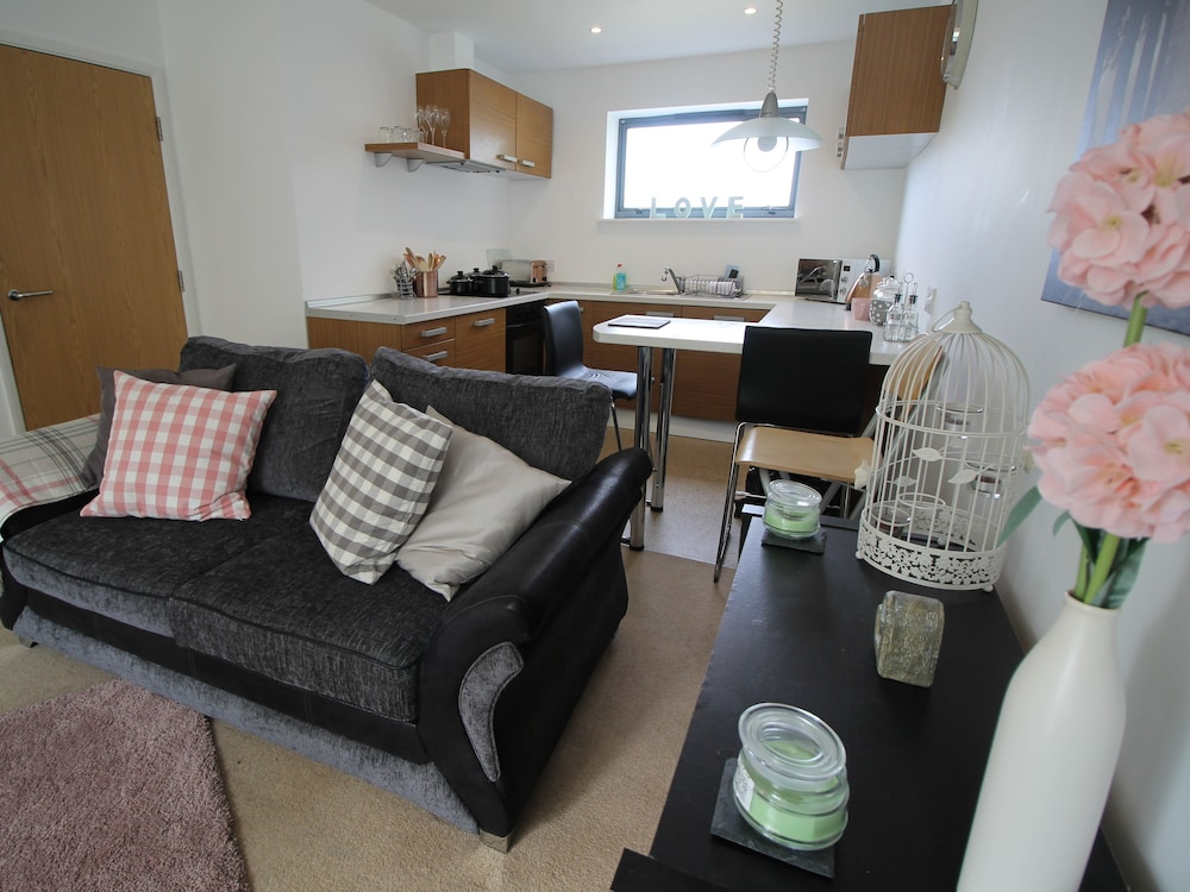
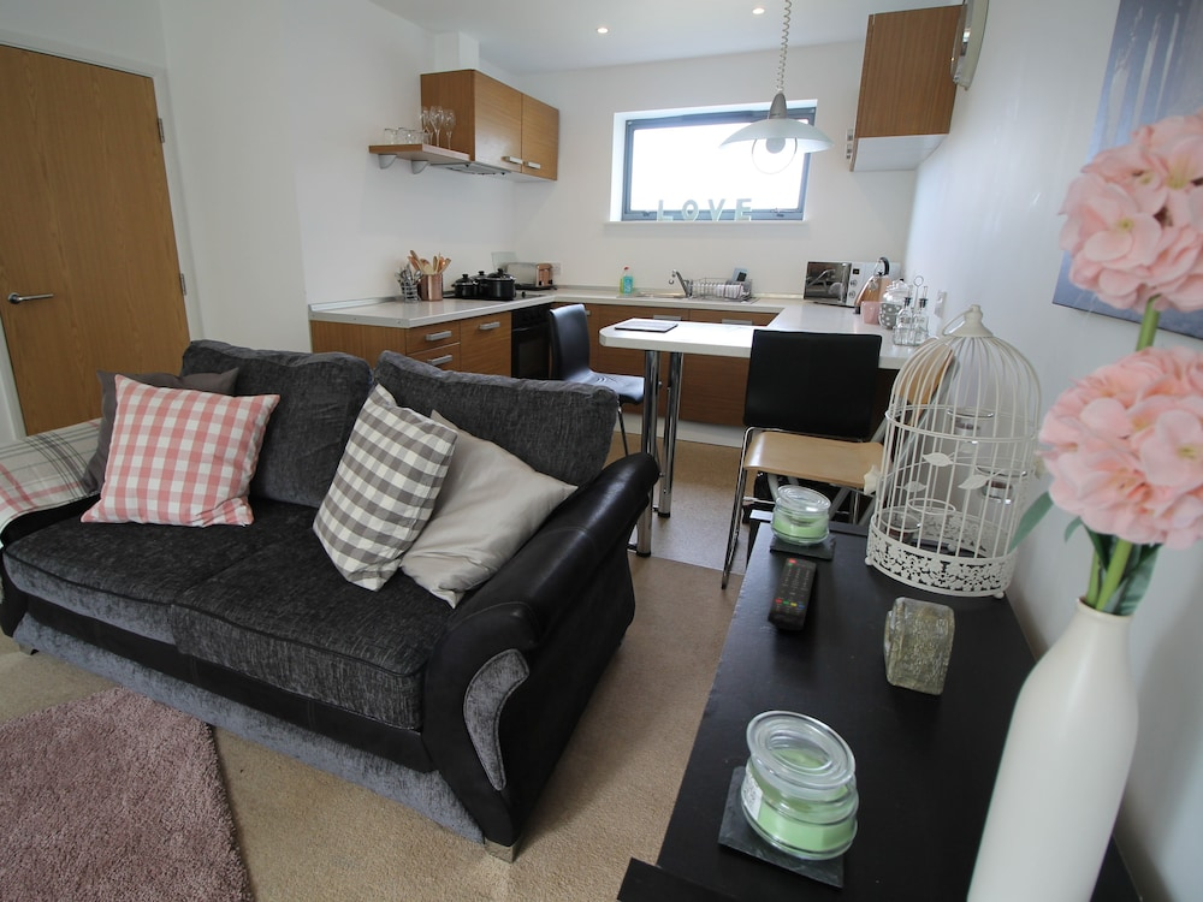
+ remote control (793, 591)
